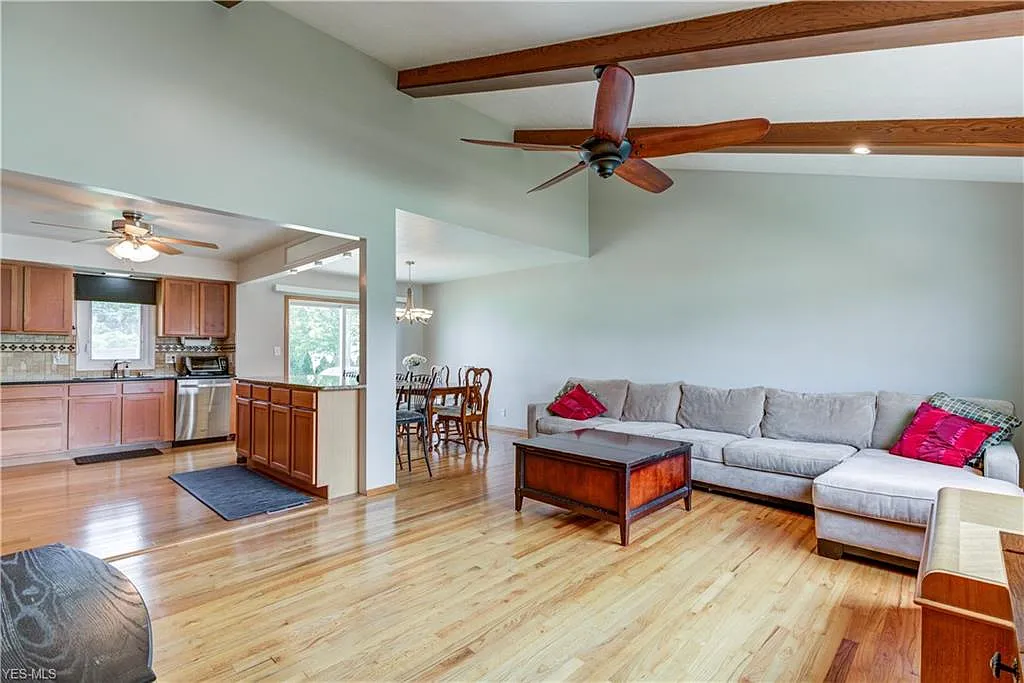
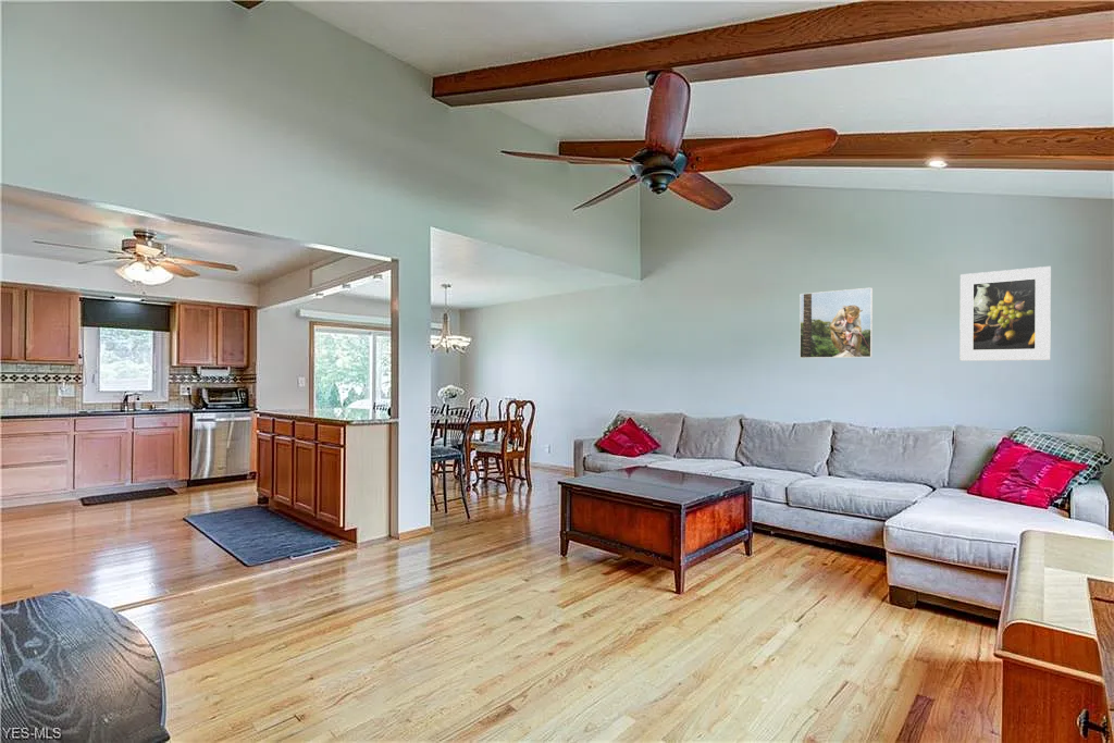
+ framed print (834, 324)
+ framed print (1003, 315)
